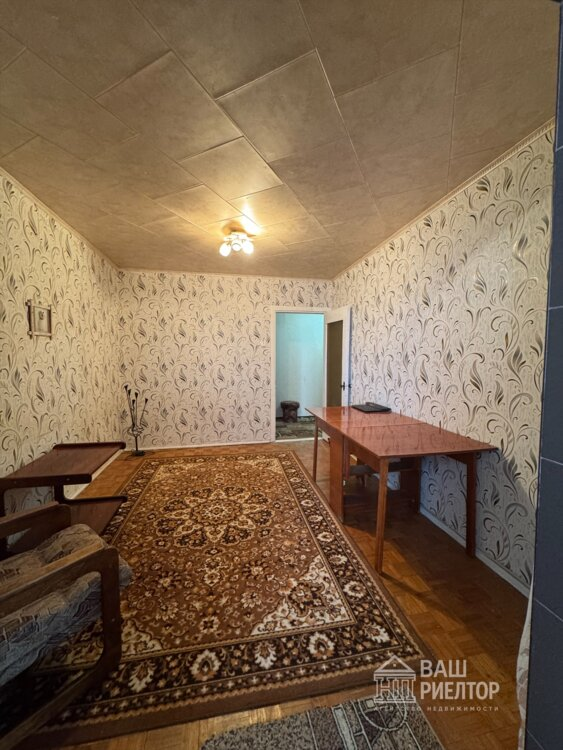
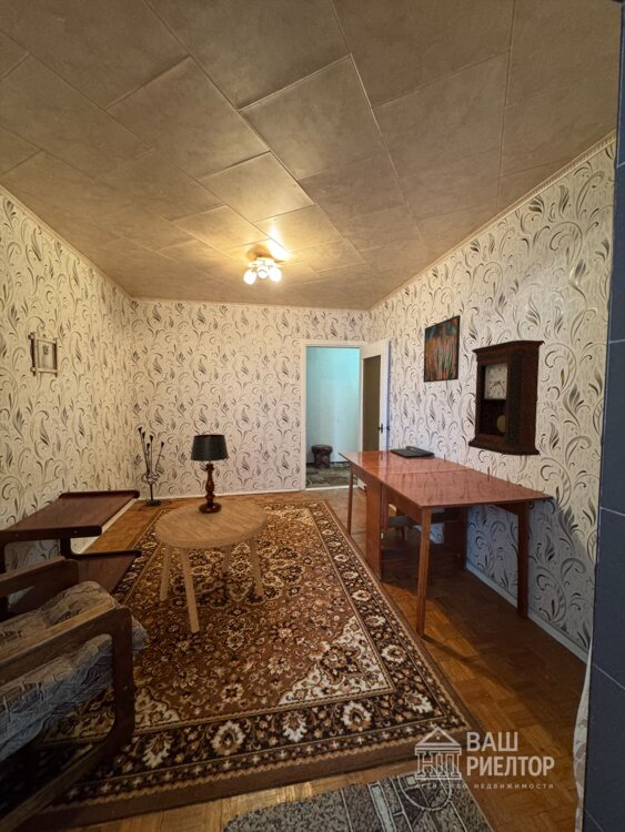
+ pendulum clock (500, 398)
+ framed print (440, 352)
+ table lamp (210, 473)
+ side table (223, 560)
